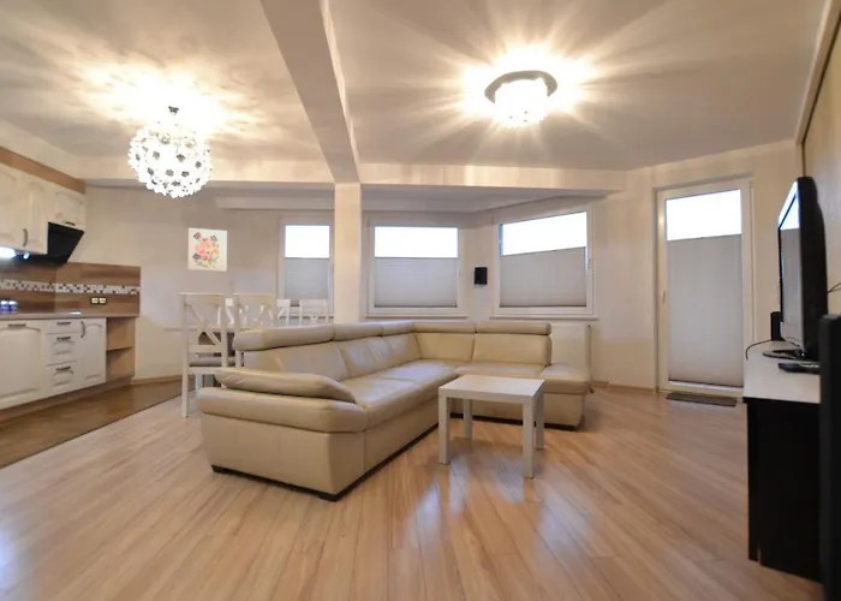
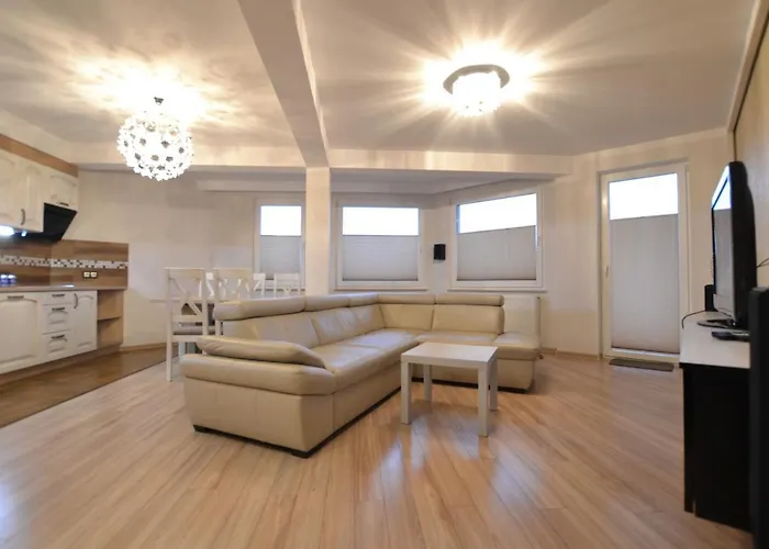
- wall art (208, 249)
